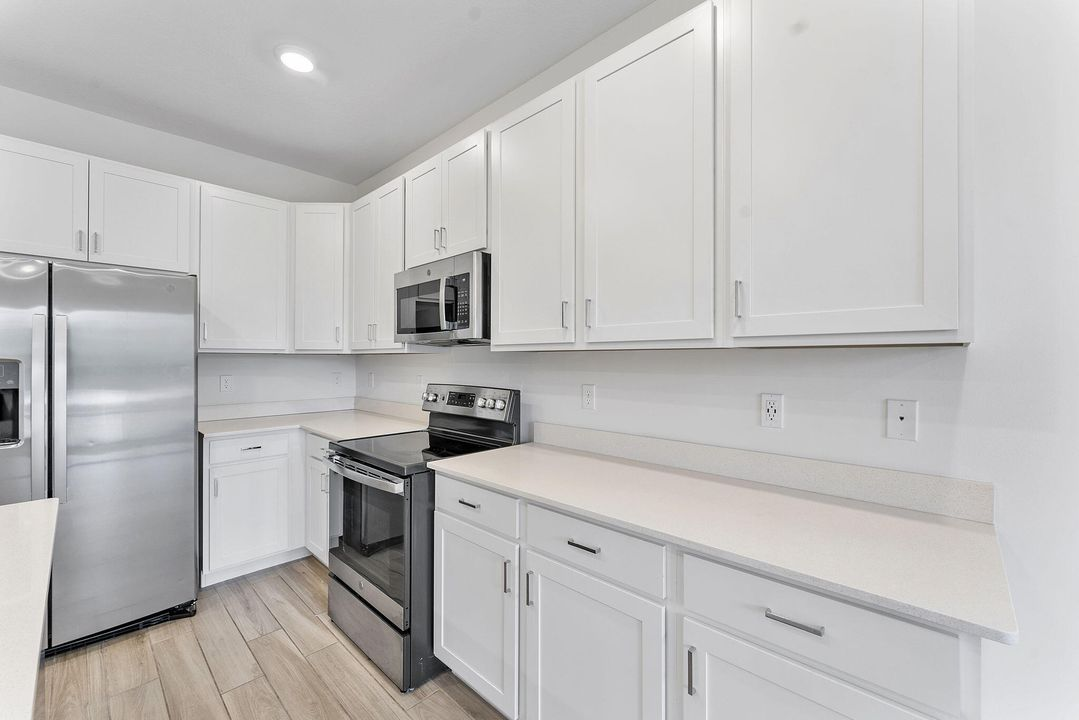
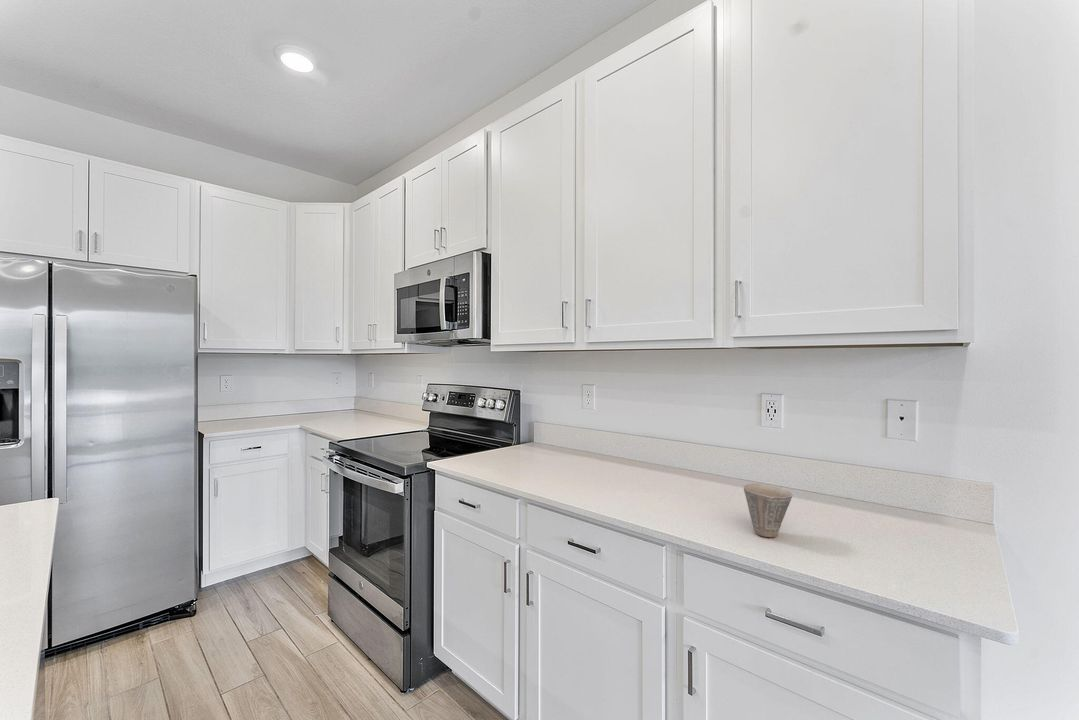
+ cup (767, 511)
